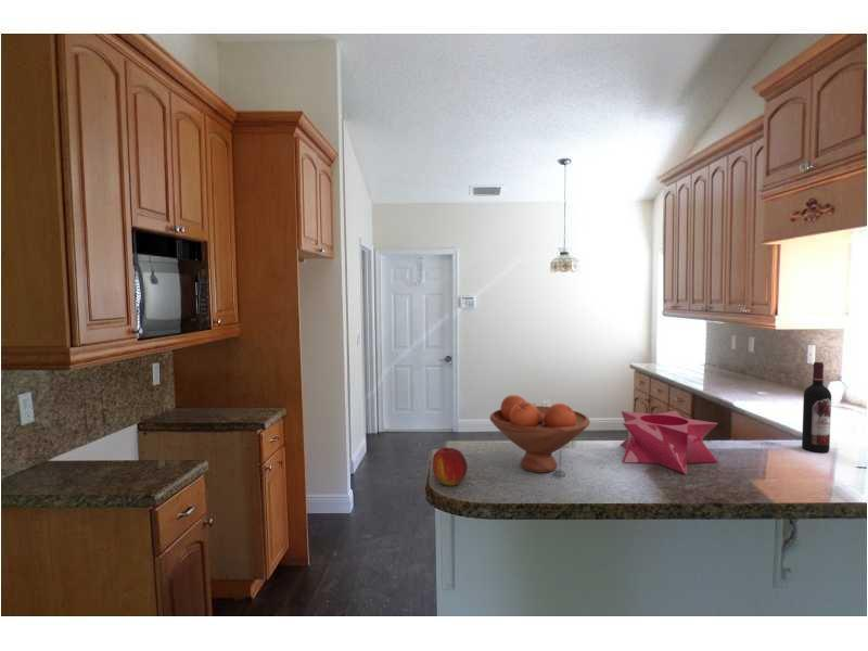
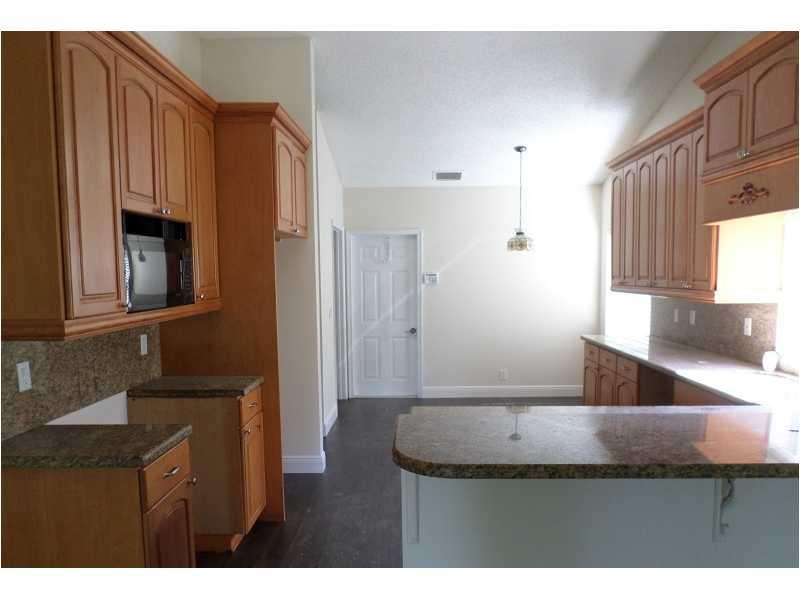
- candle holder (665, 439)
- apple (449, 465)
- fruit bowl (538, 432)
- wine bottle (817, 406)
